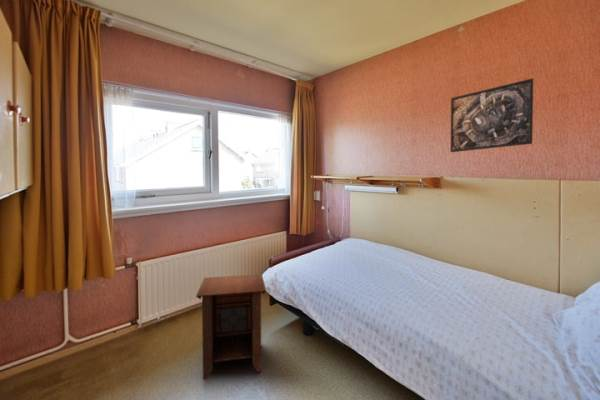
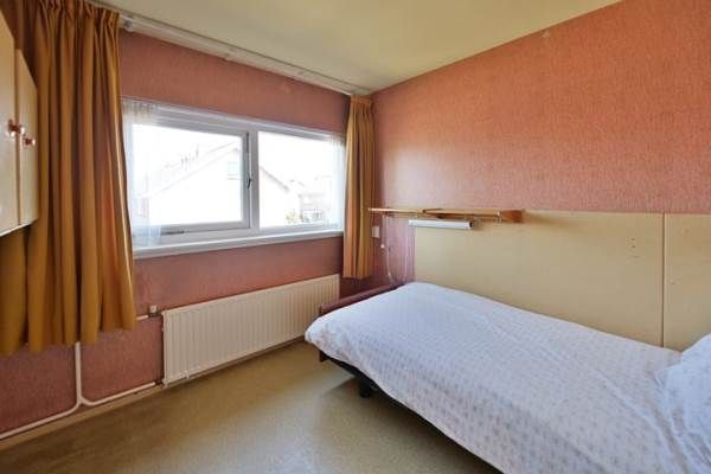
- nightstand (233, 322)
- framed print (488, 118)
